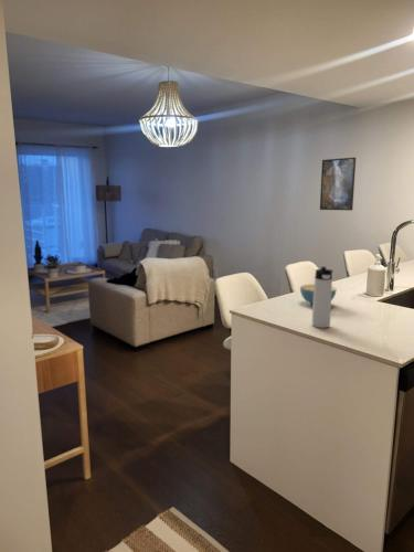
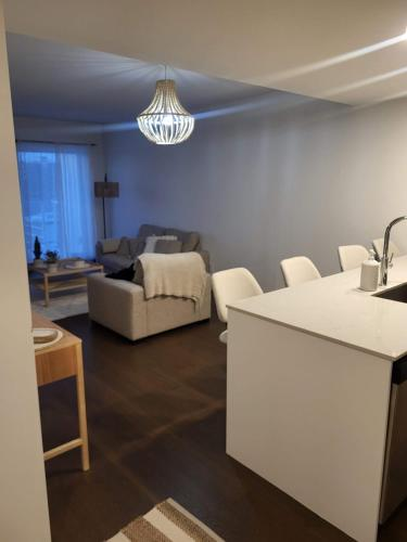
- thermos bottle (322, 297)
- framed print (337, 184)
- cereal bowl (312, 296)
